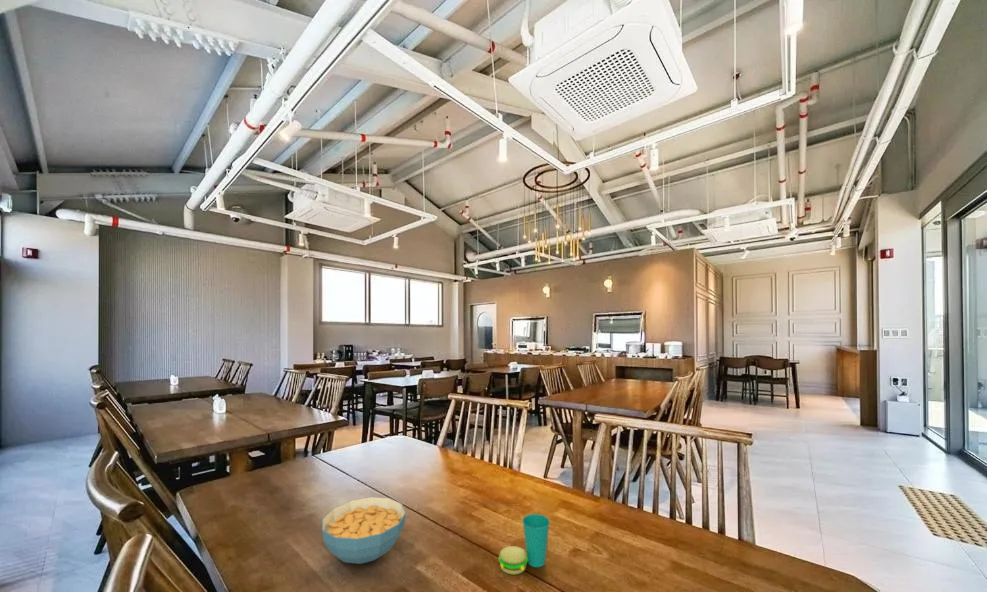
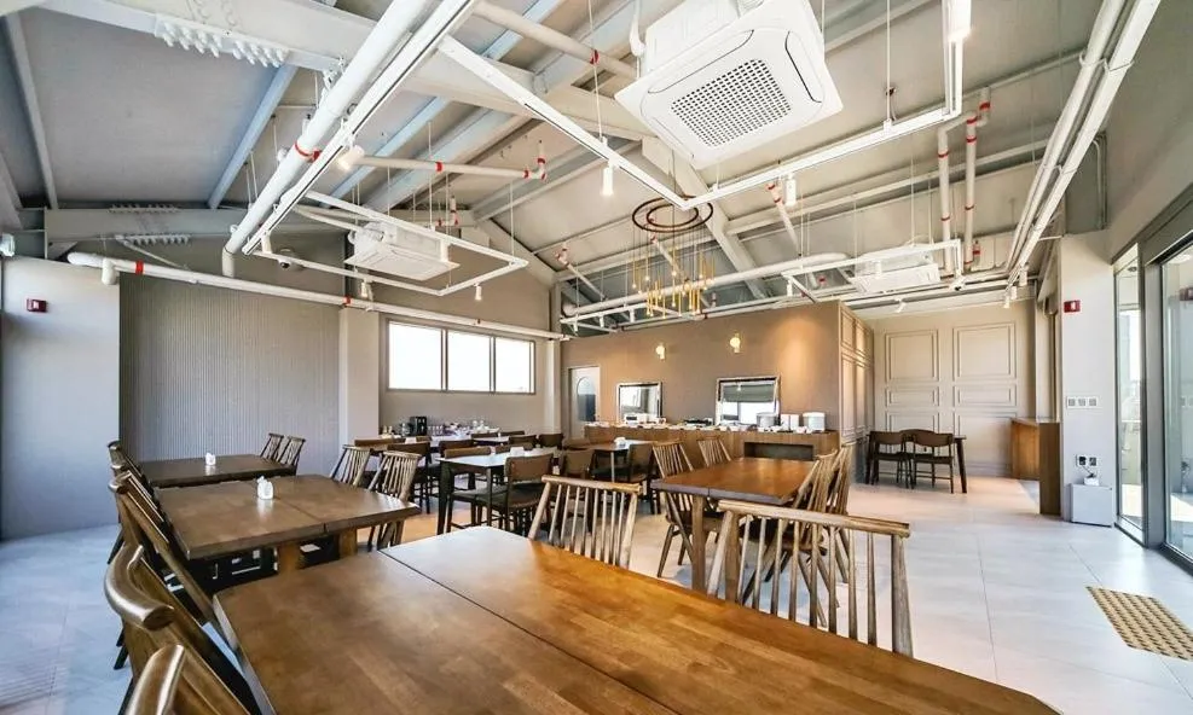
- cereal bowl (364, 535)
- cup (525, 544)
